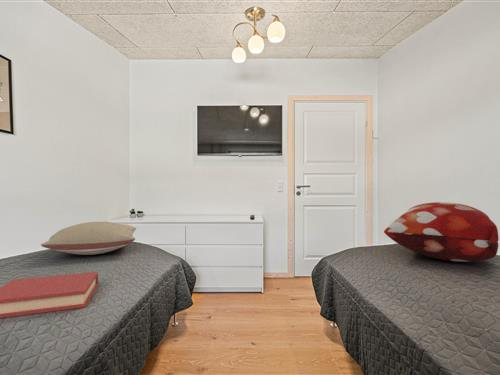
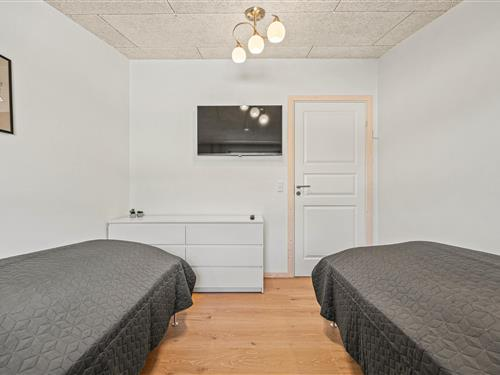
- pillow (97, 236)
- decorative pillow (438, 229)
- hardback book (47, 292)
